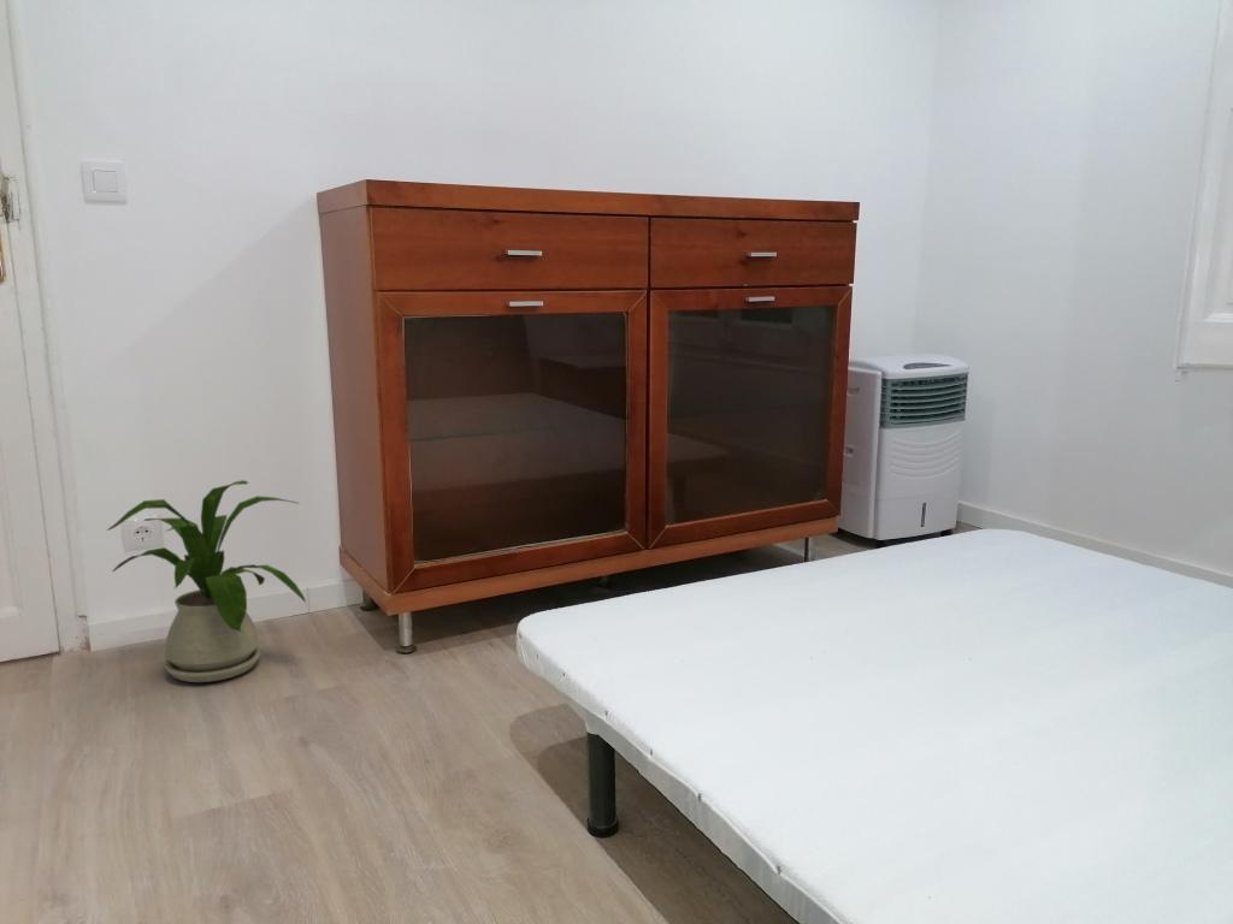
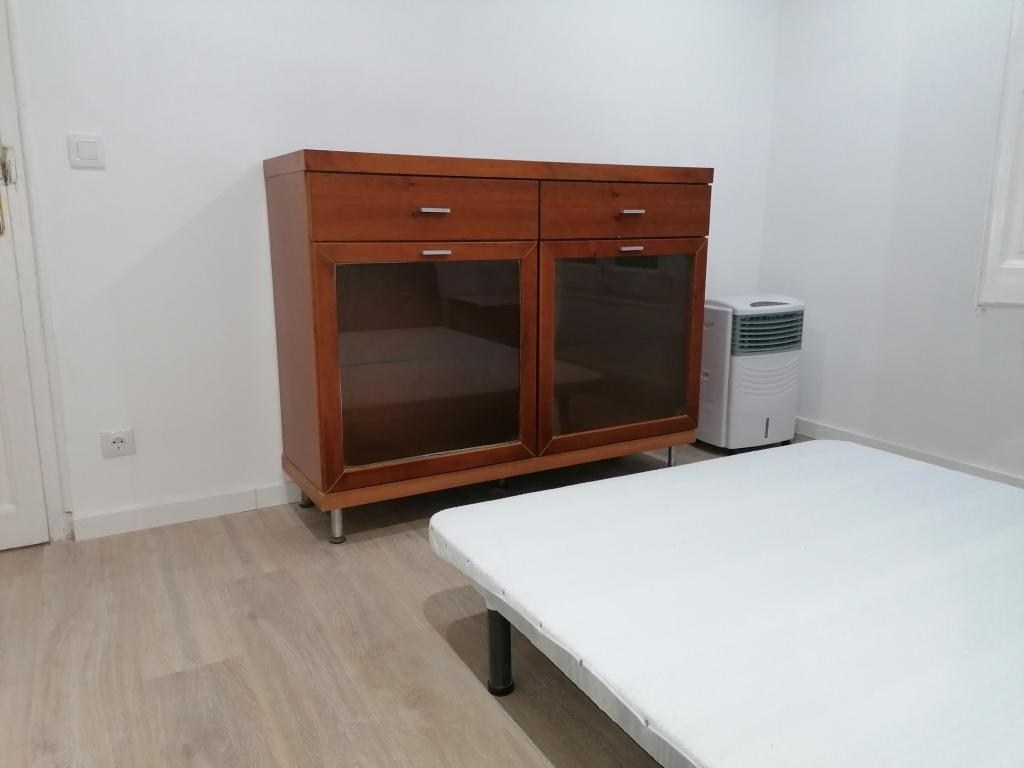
- house plant (210, 567)
